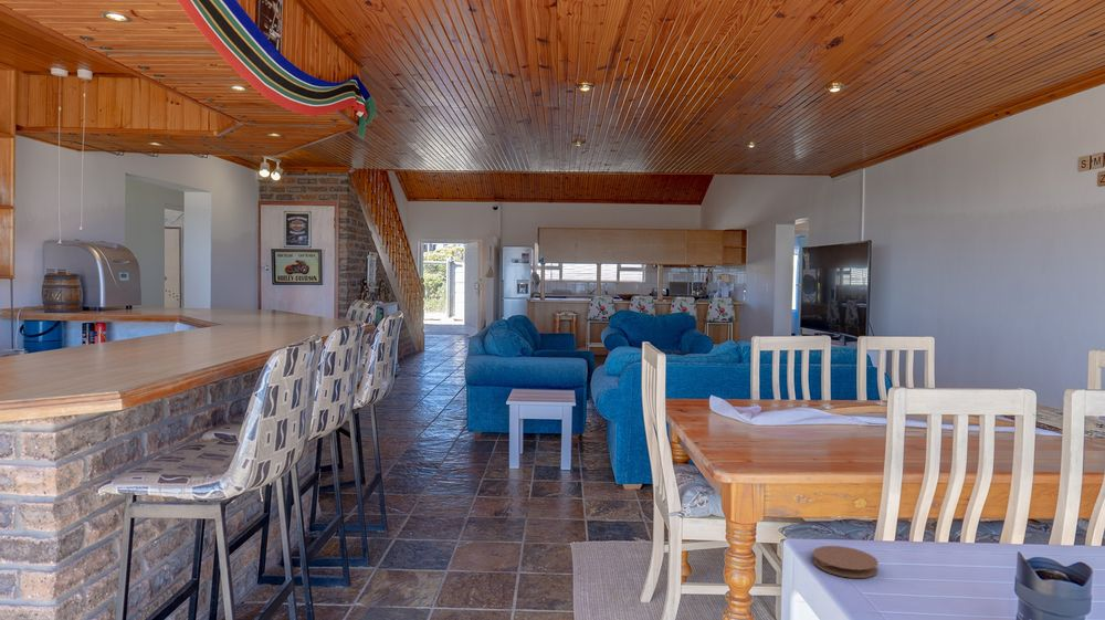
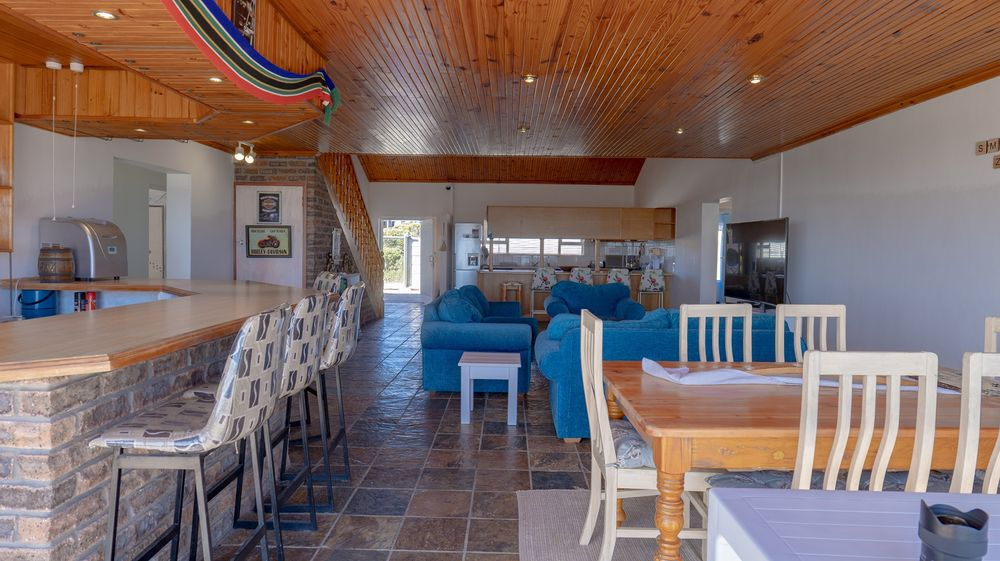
- coaster (844, 560)
